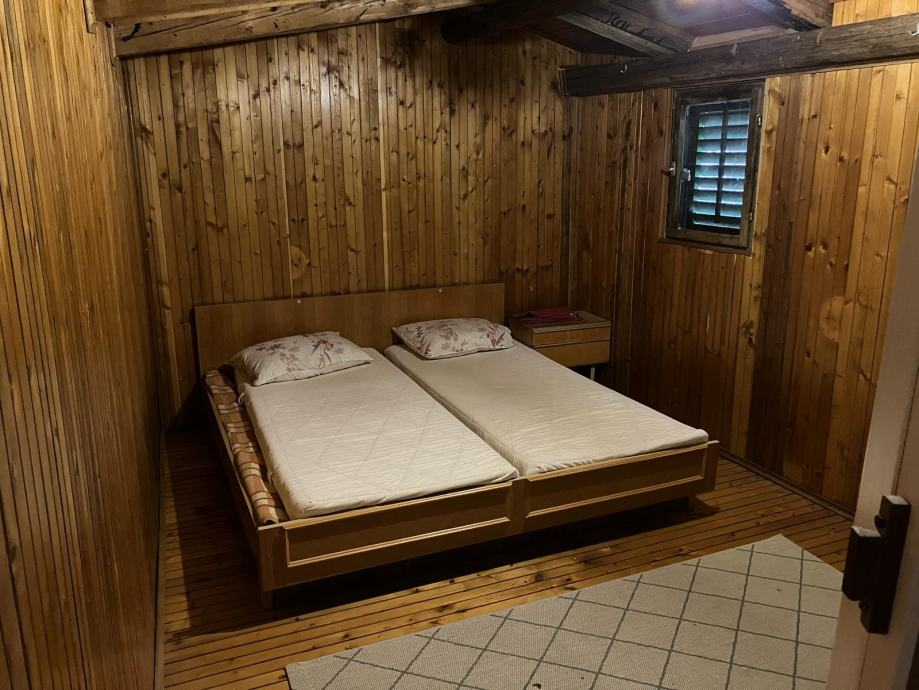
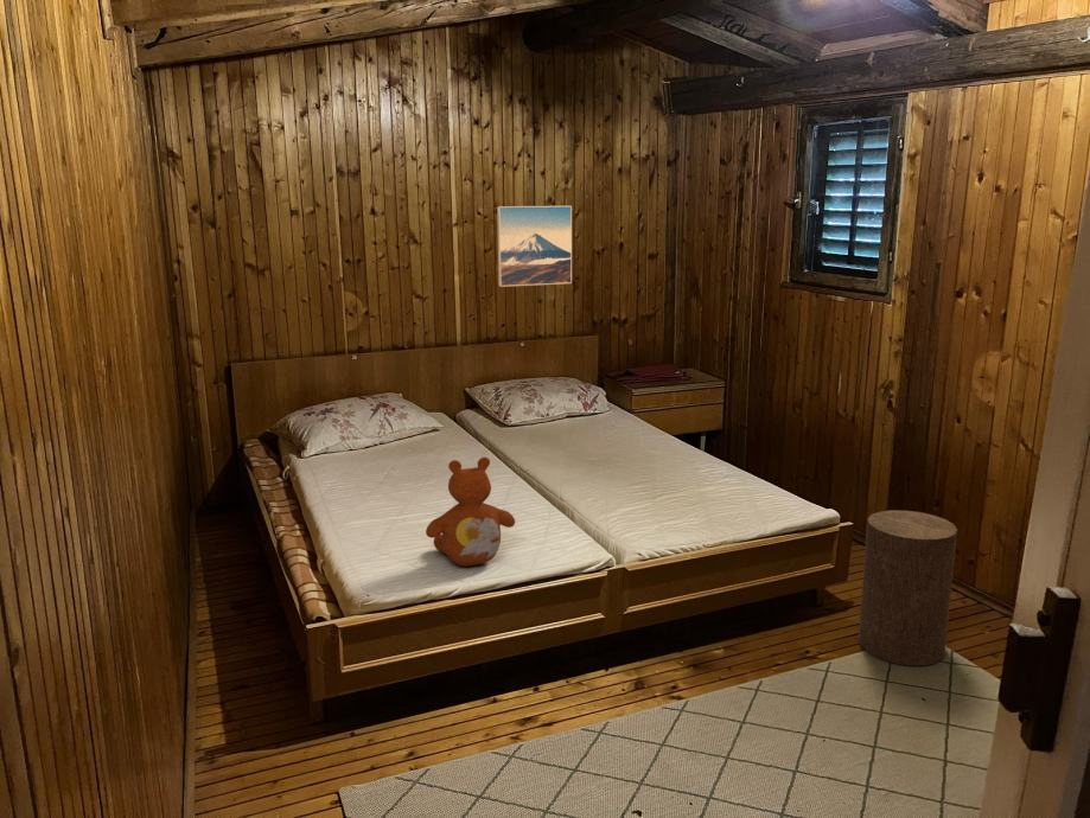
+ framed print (535, 245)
+ teddy bear (466, 506)
+ stool (906, 586)
